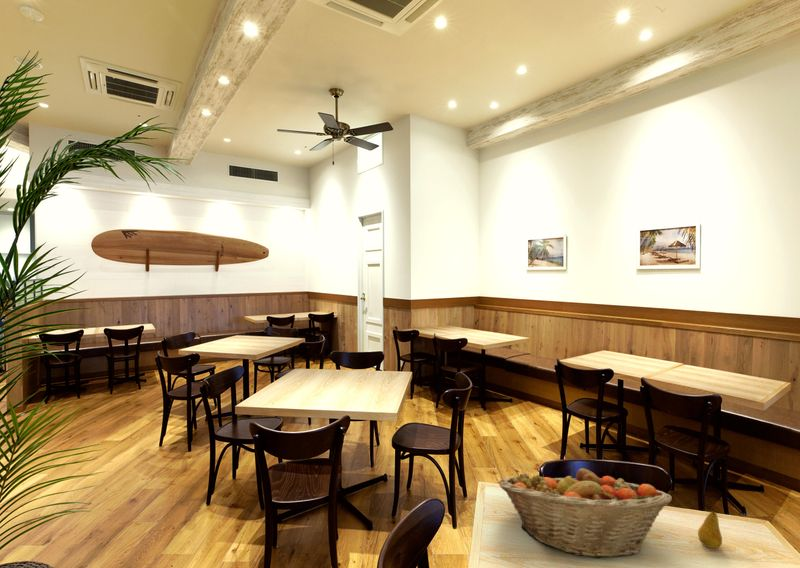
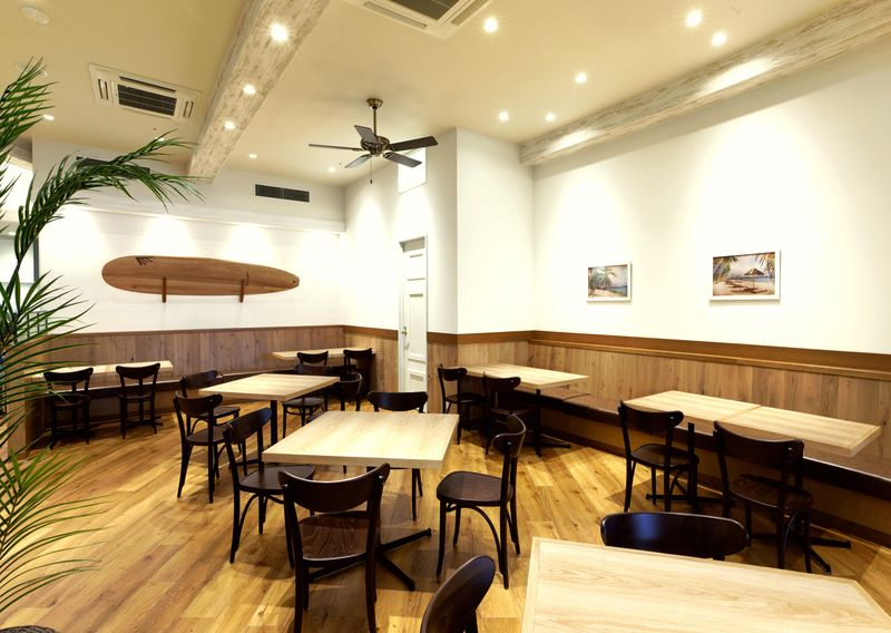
- fruit basket (579, 501)
- fruit (709, 525)
